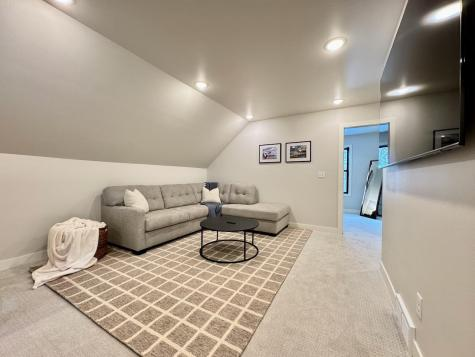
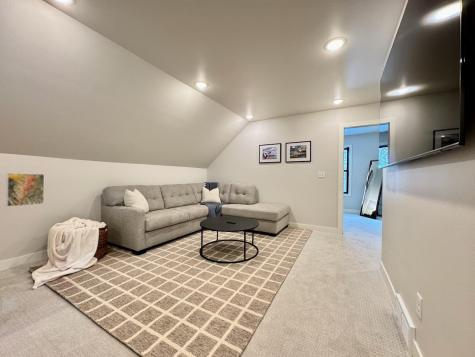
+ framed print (26, 189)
